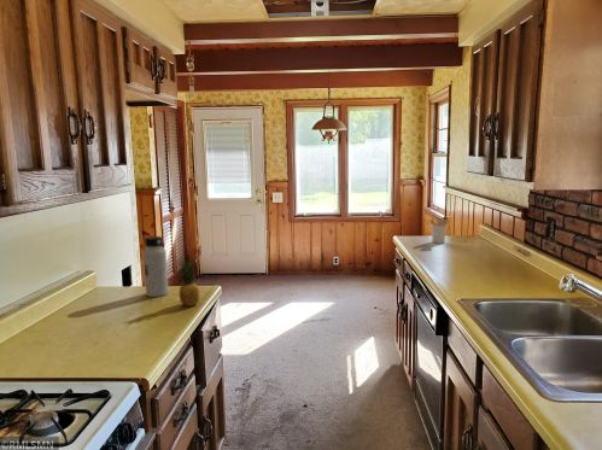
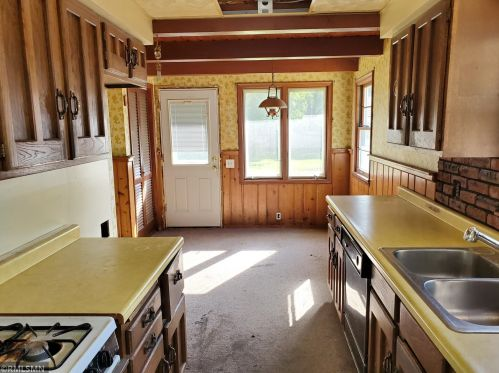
- fruit (188, 281)
- water bottle (154, 265)
- utensil holder (439, 229)
